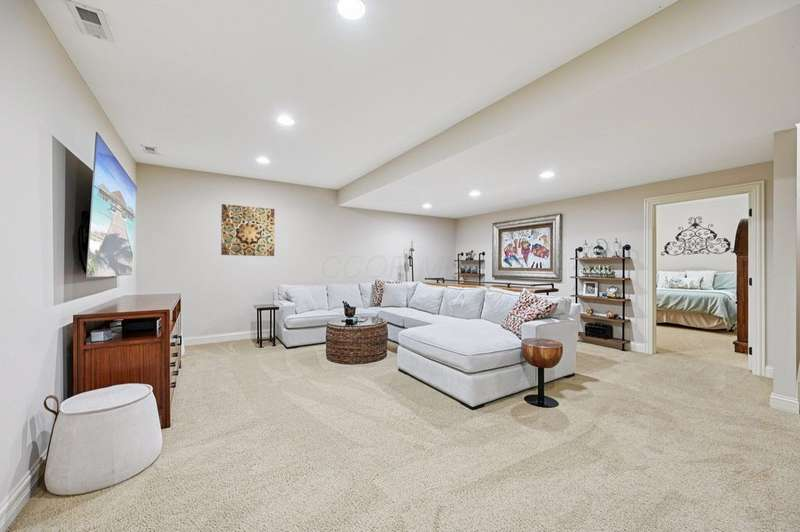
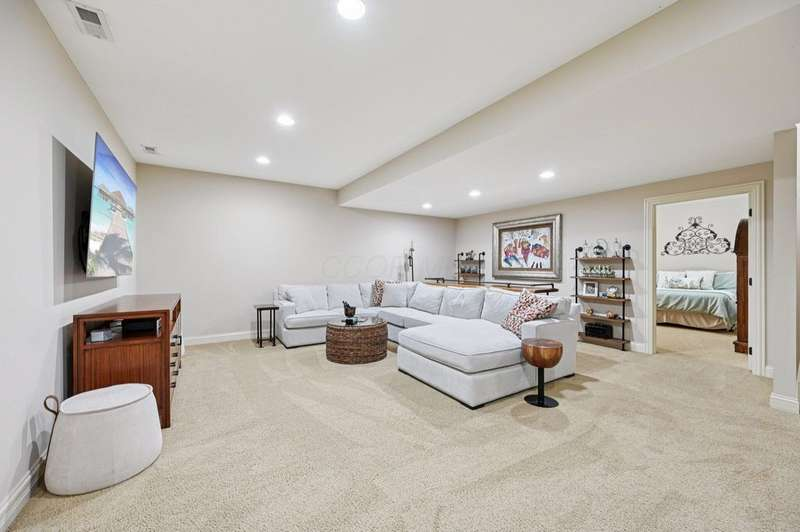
- wall art (248, 231)
